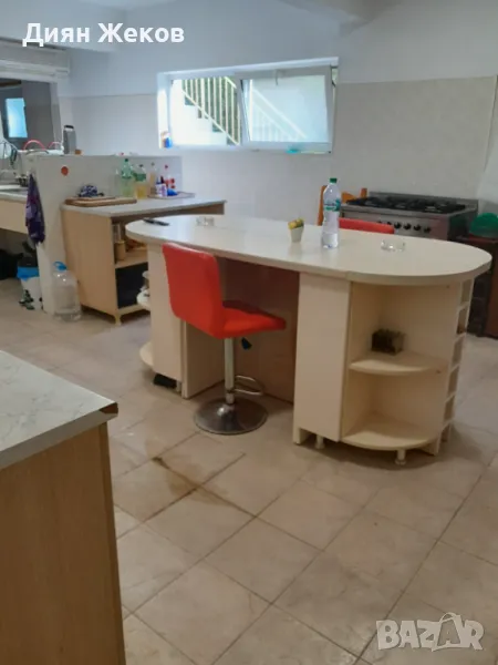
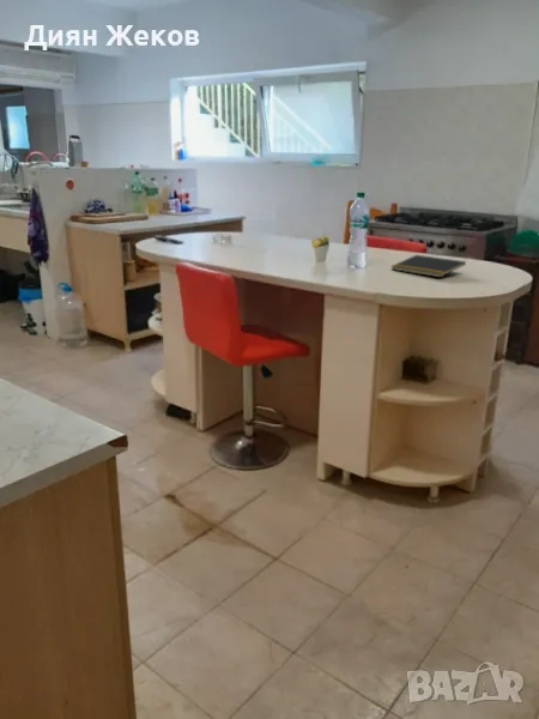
+ notepad (428, 265)
